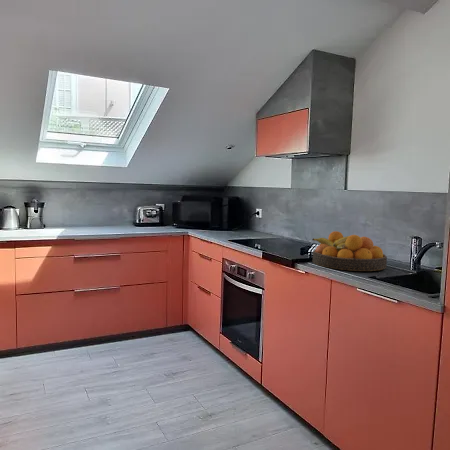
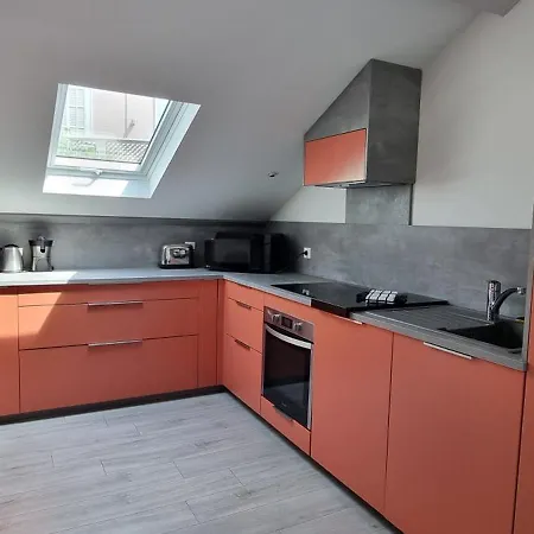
- fruit bowl (349, 248)
